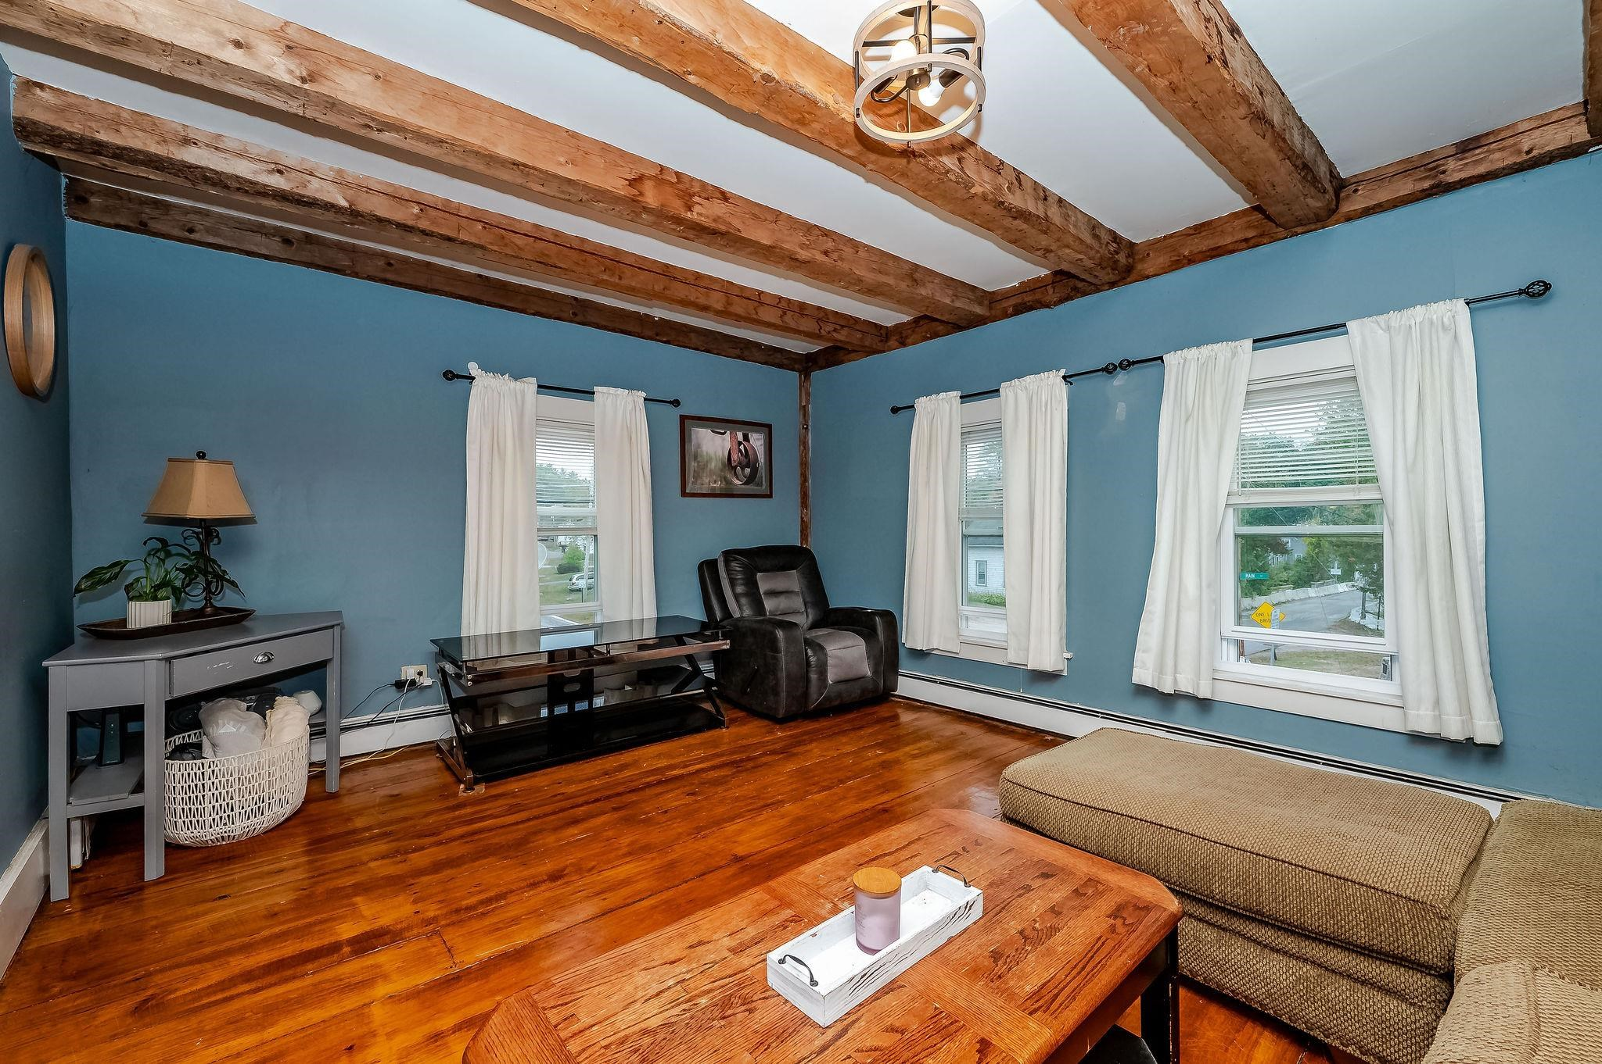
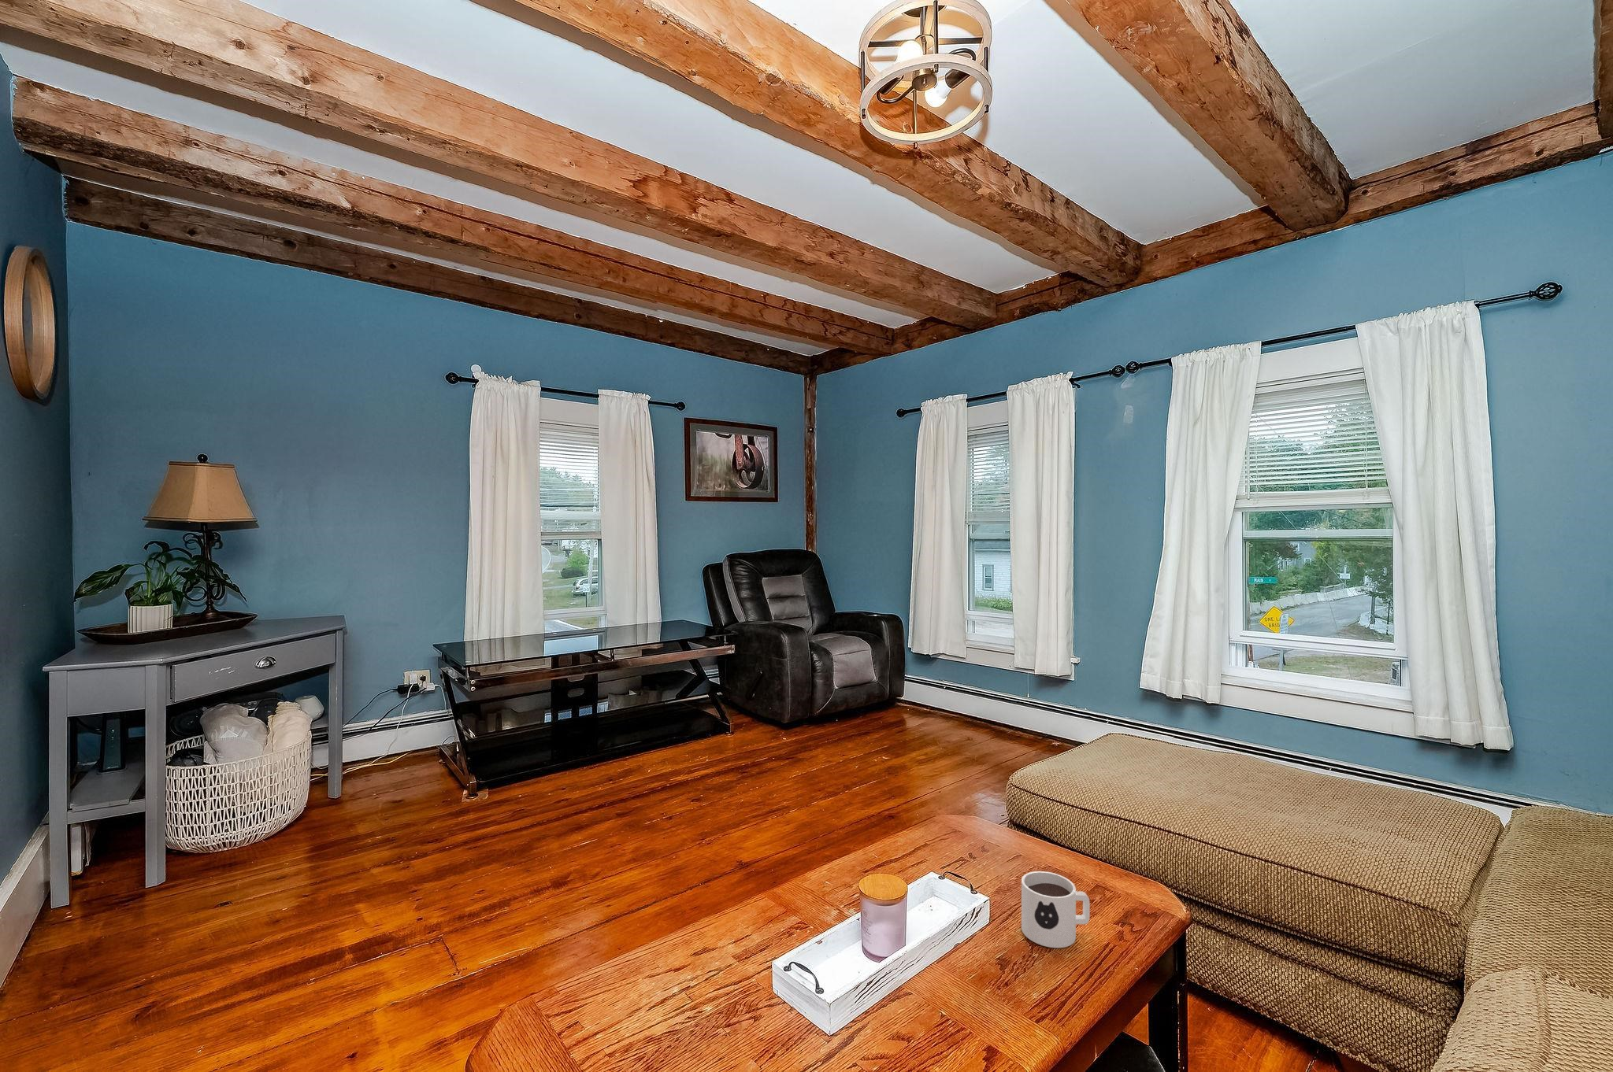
+ mug (1052, 907)
